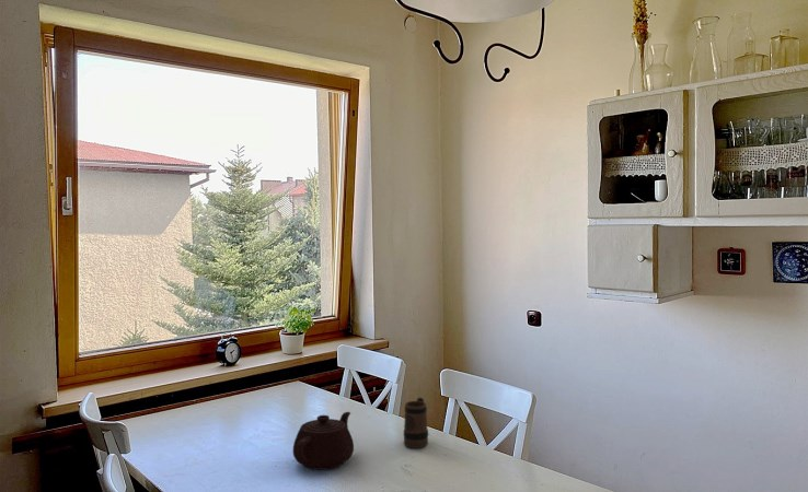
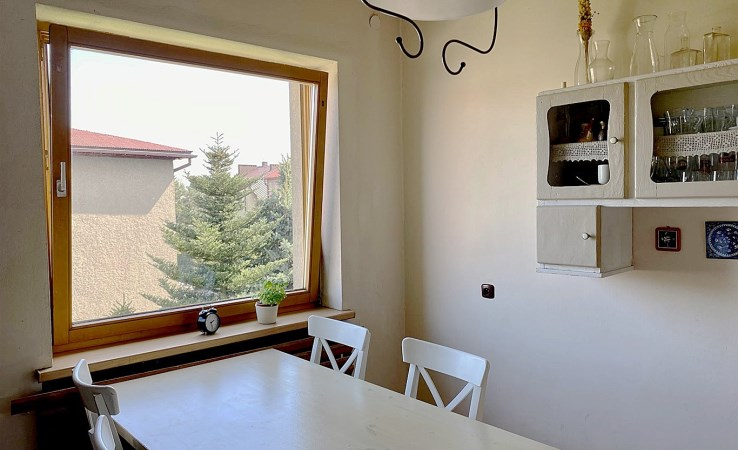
- teapot (325, 437)
- mug (417, 421)
